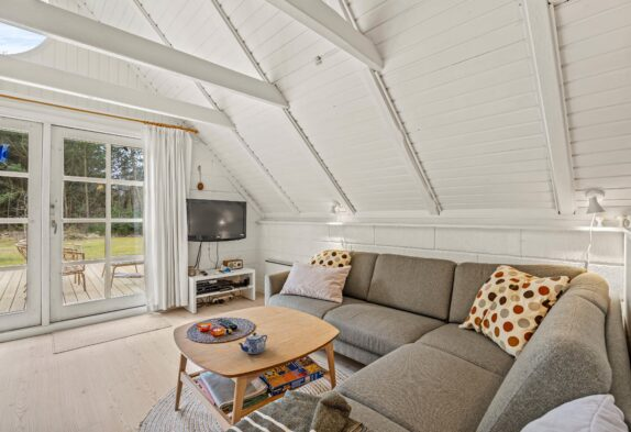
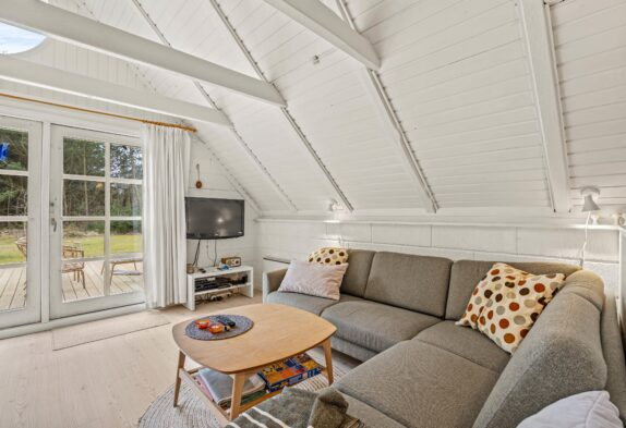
- teapot (253, 342)
